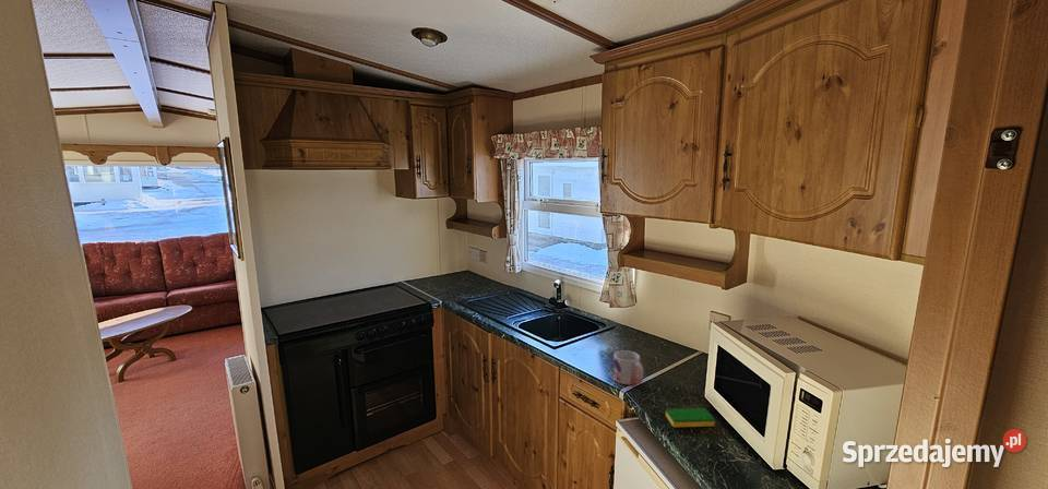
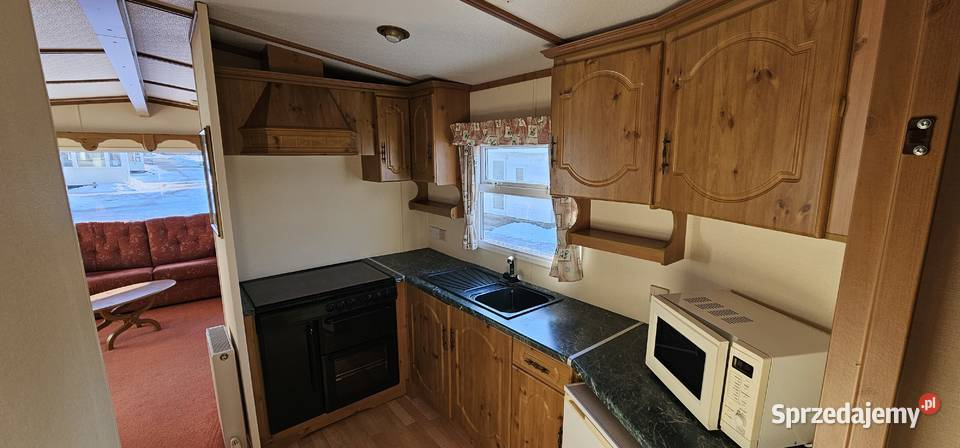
- mug (629, 369)
- dish sponge (689, 417)
